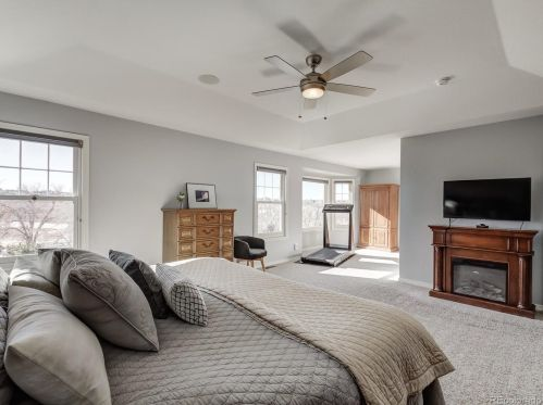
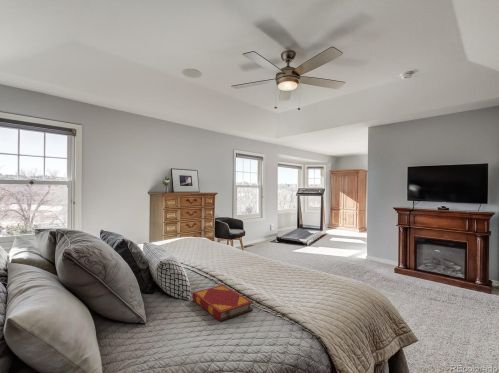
+ hardback book (221, 300)
